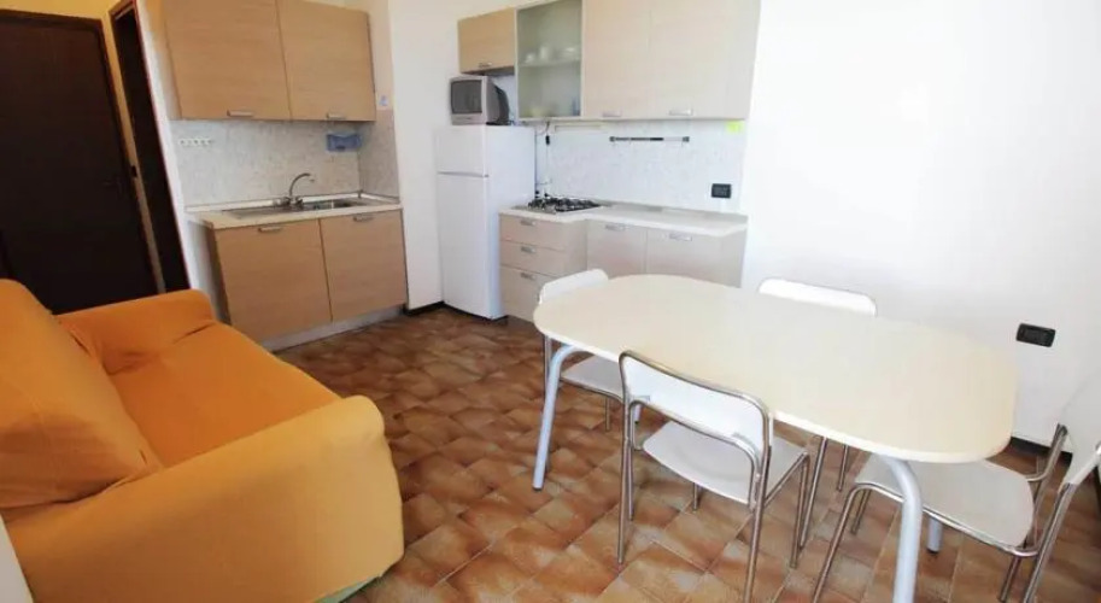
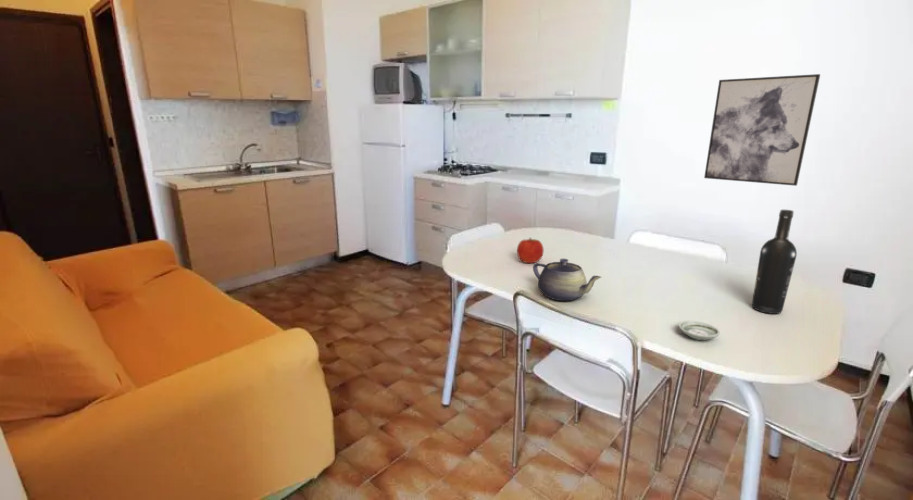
+ wall art (757, 131)
+ saucer (698, 331)
+ teapot (564, 278)
+ apple (530, 249)
+ wine bottle (776, 261)
